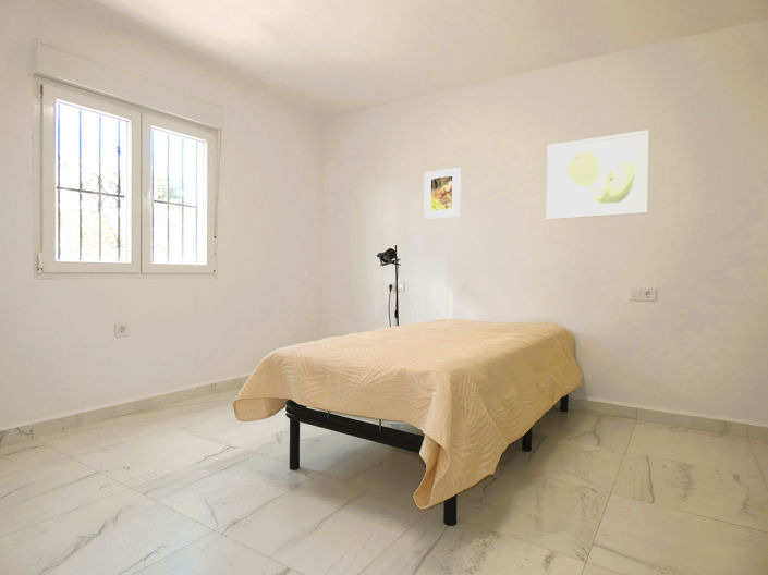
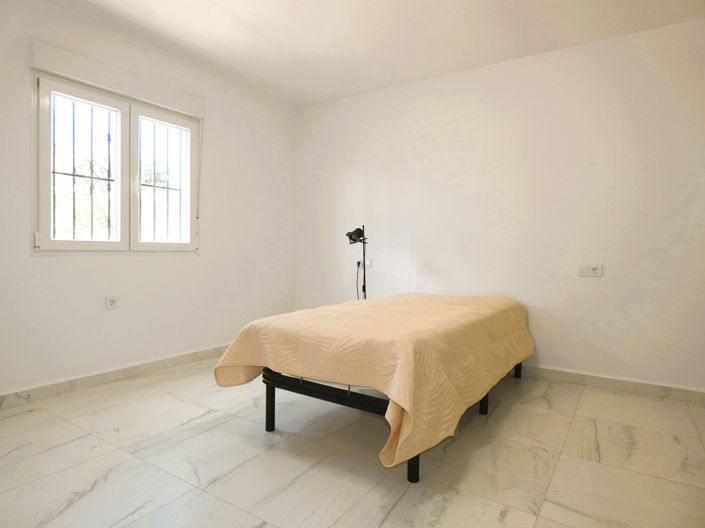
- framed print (441, 193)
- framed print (595, 176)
